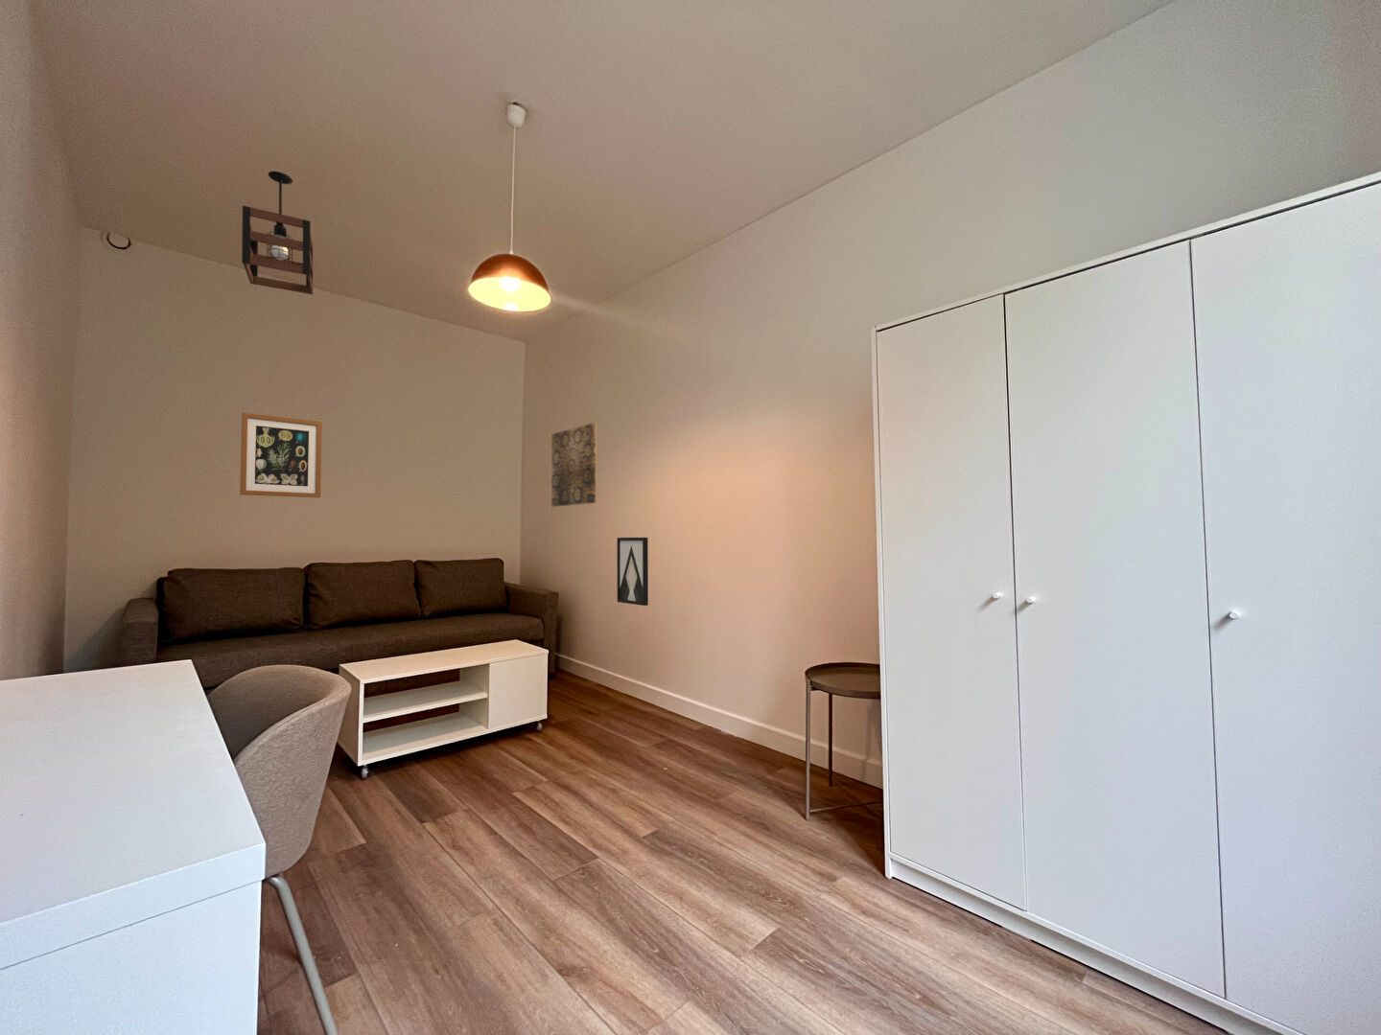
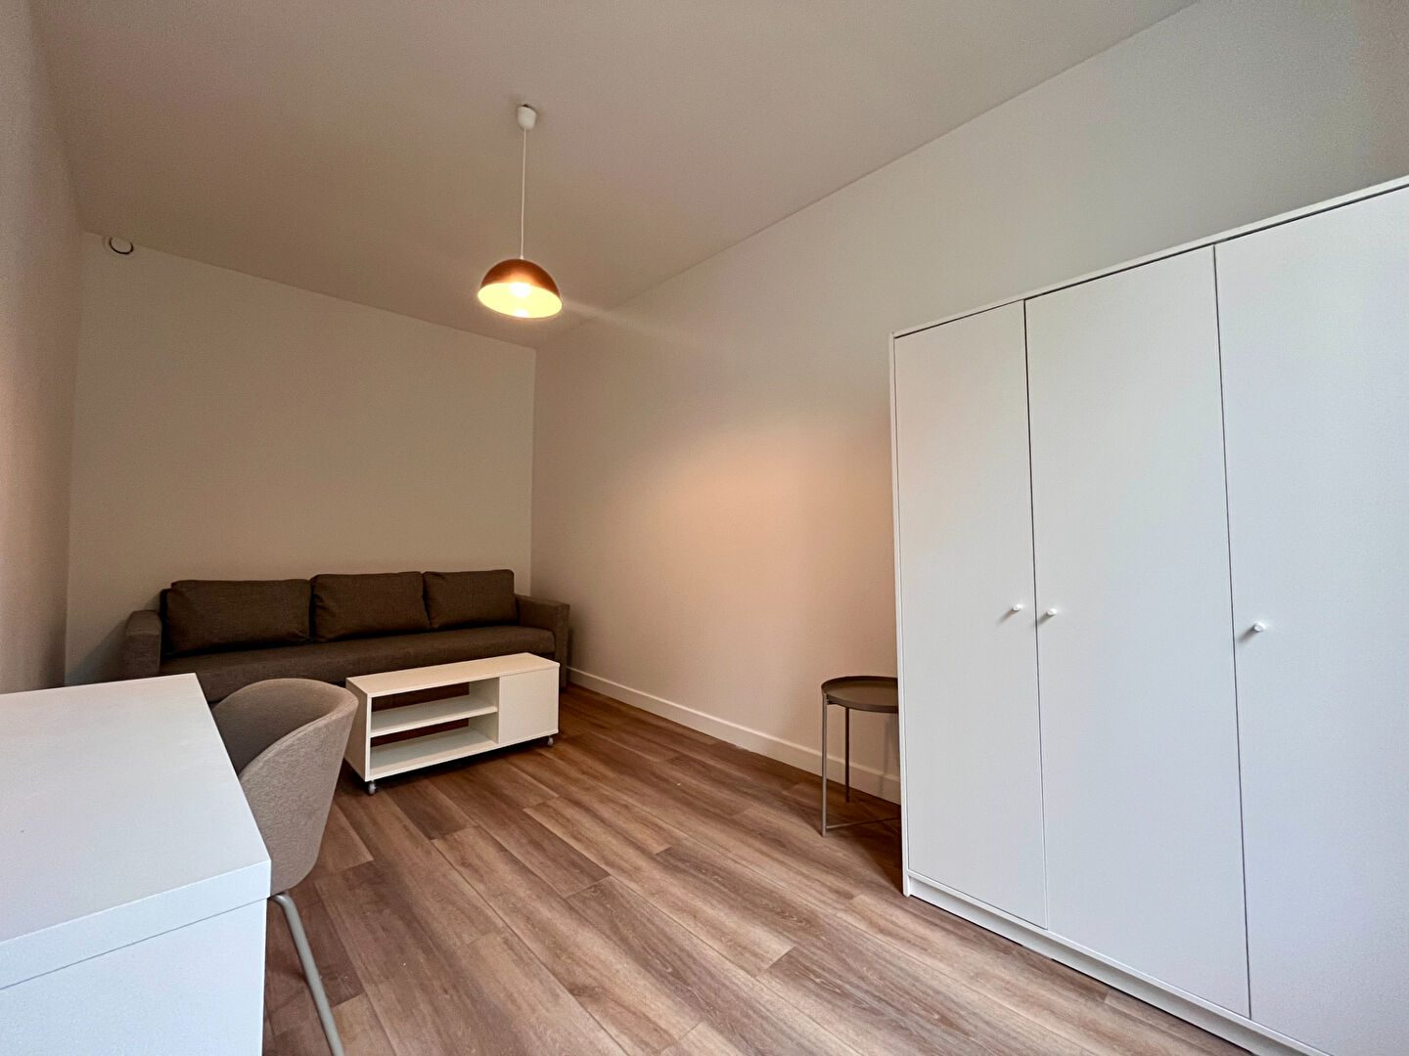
- wall art (631, 570)
- wall art (282, 457)
- wall art (573, 466)
- pendant light (281, 228)
